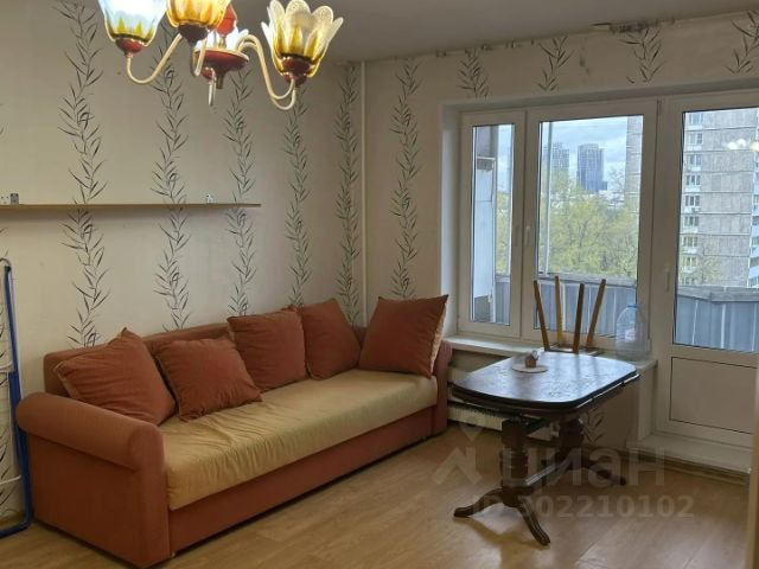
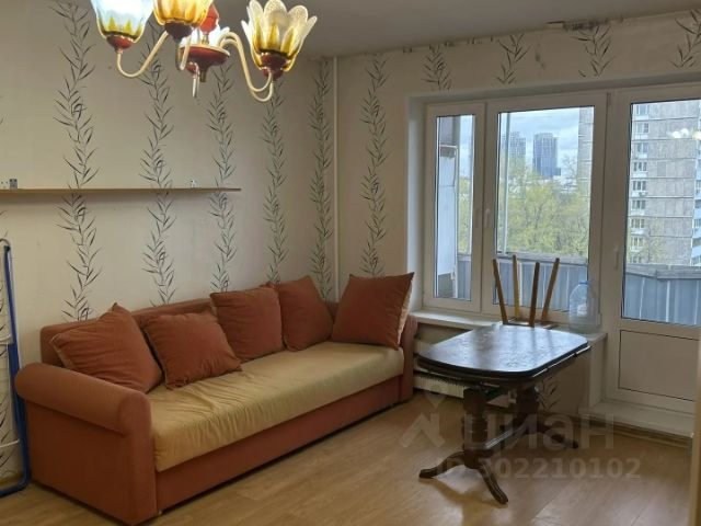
- teapot (529, 359)
